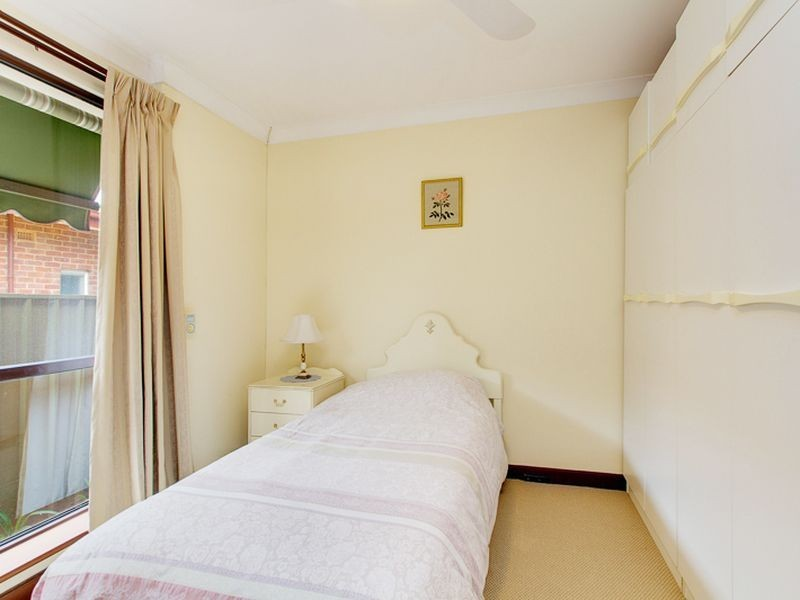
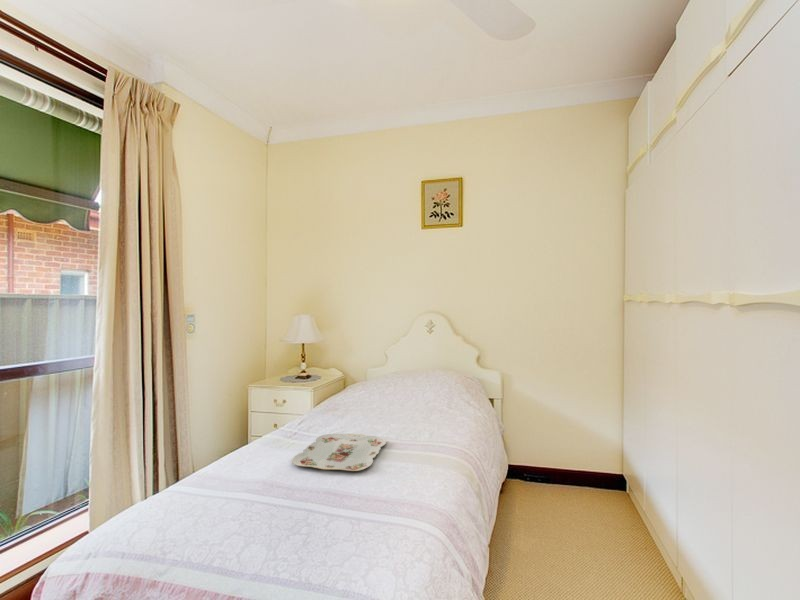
+ serving tray (342, 451)
